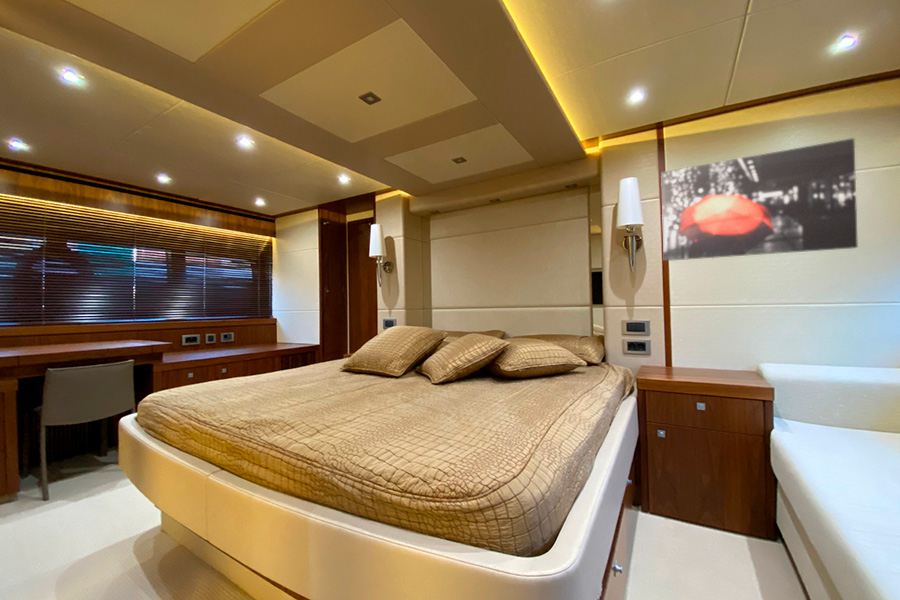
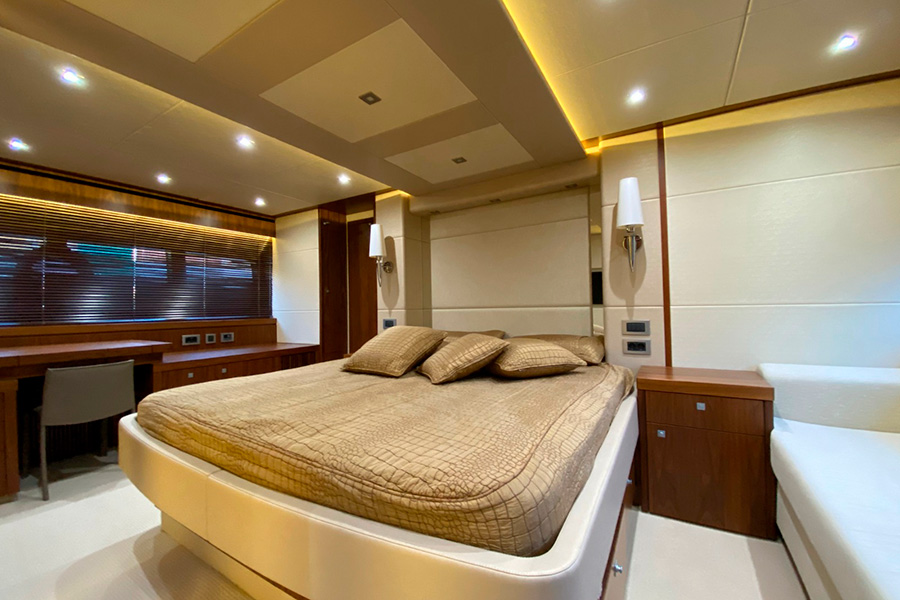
- wall art (748, 206)
